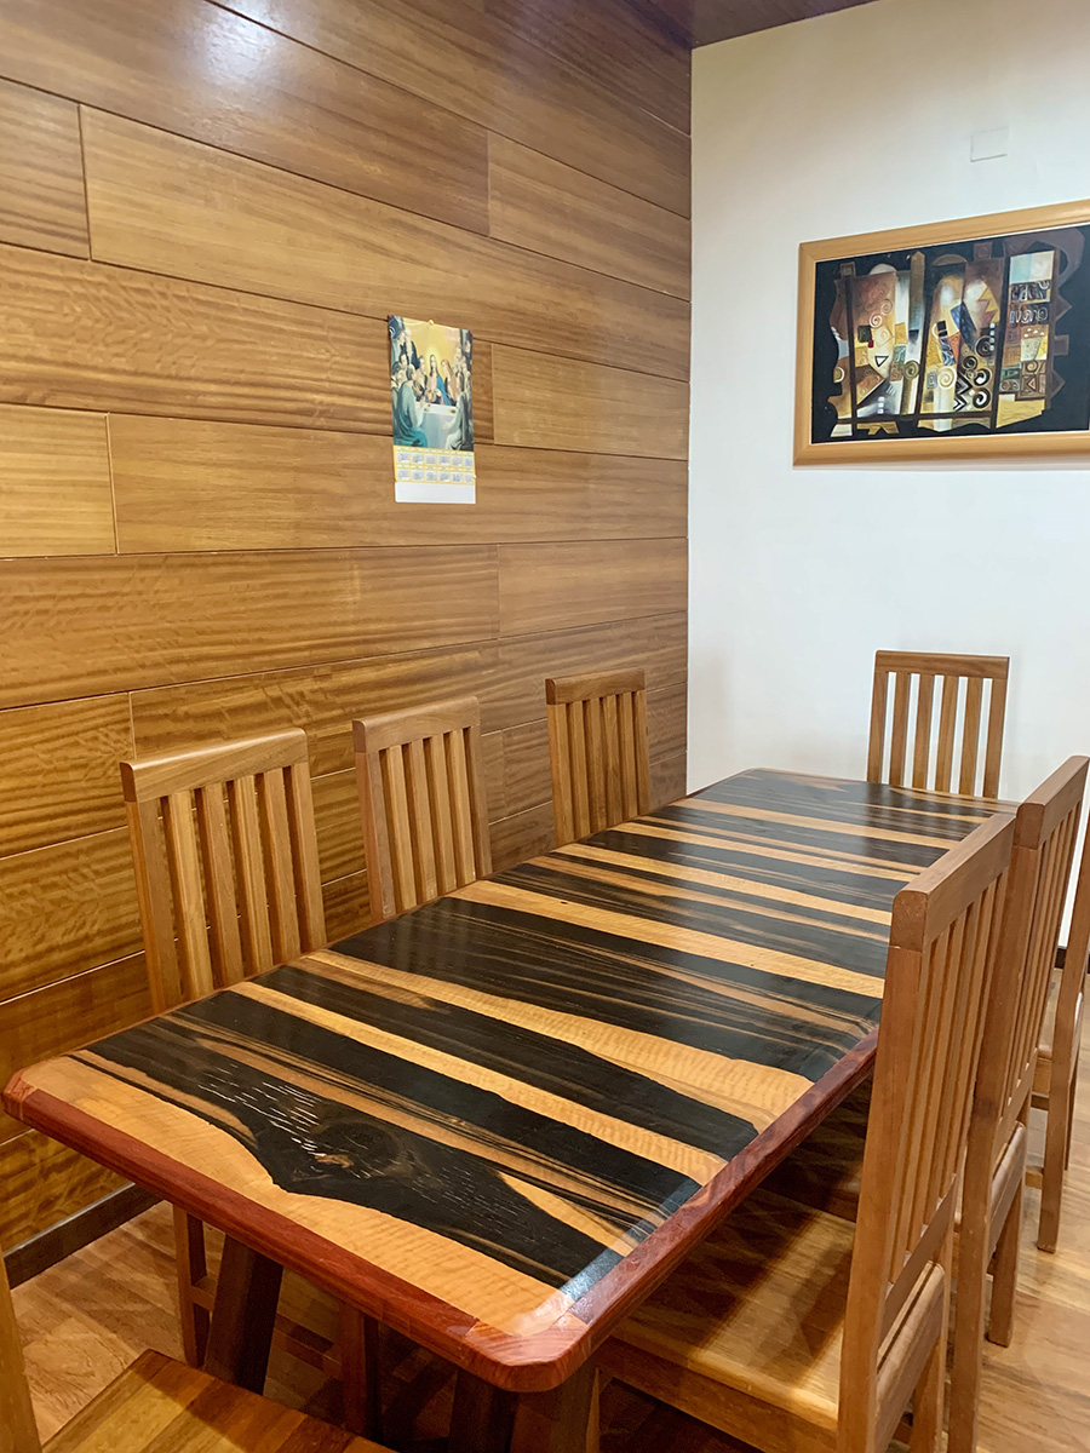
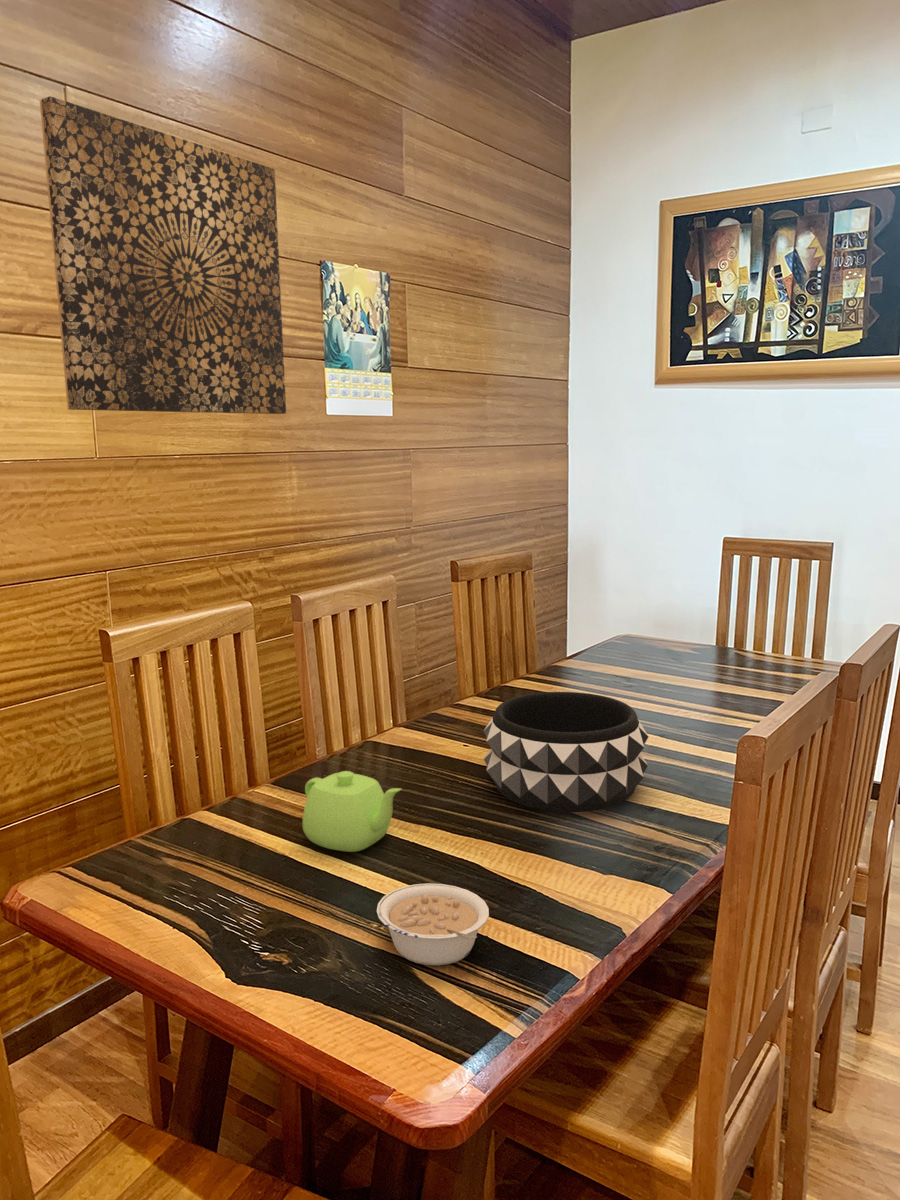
+ decorative bowl (564, 748)
+ wall art (180, 278)
+ teapot (352, 807)
+ legume (437, 924)
